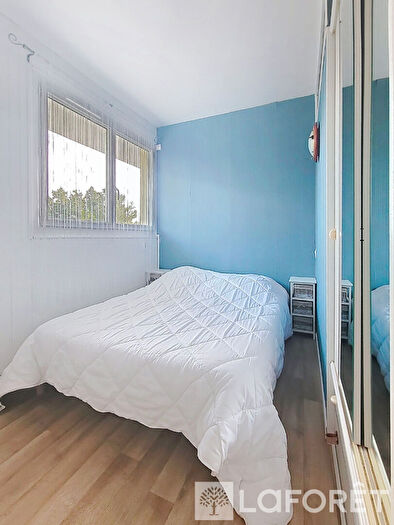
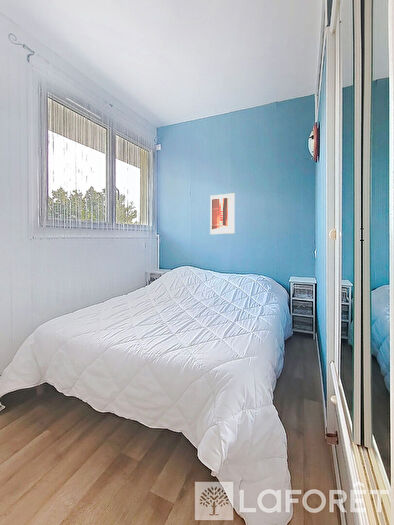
+ wall art (222, 214)
